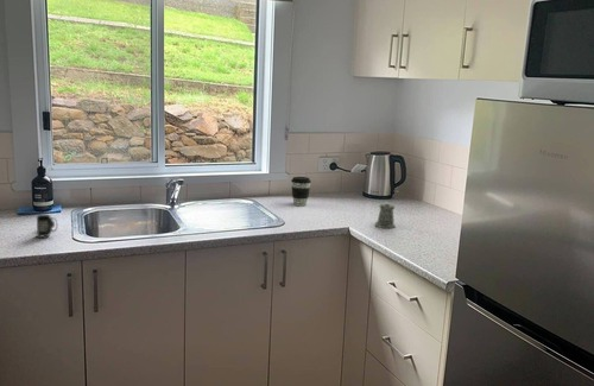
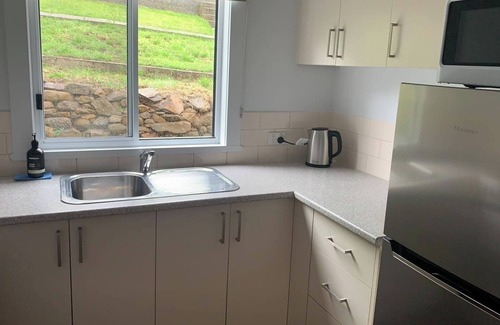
- pepper shaker (386, 214)
- coffee cup (301, 191)
- mug (49, 222)
